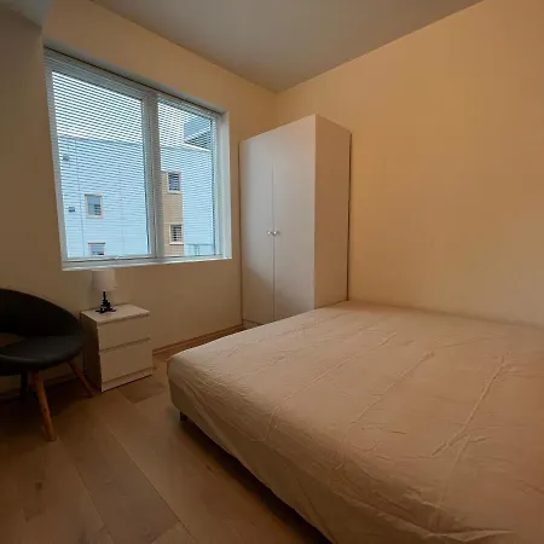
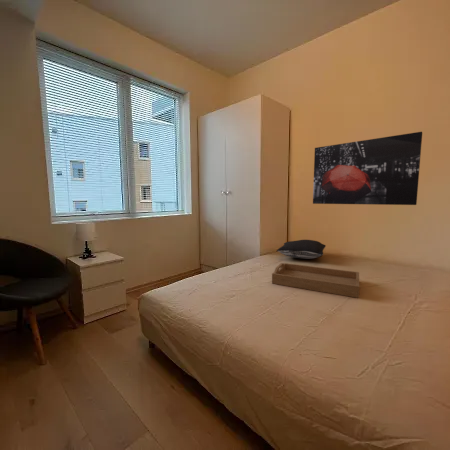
+ serving tray (315, 276)
+ pillow (301, 248)
+ wall art (359, 173)
